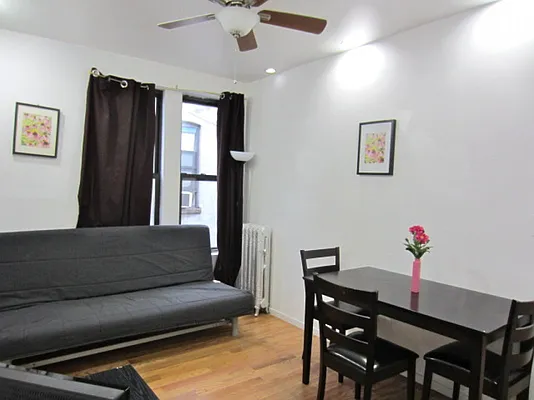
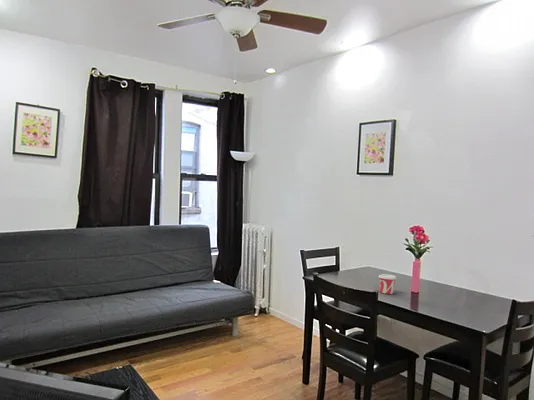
+ cup (386, 283)
